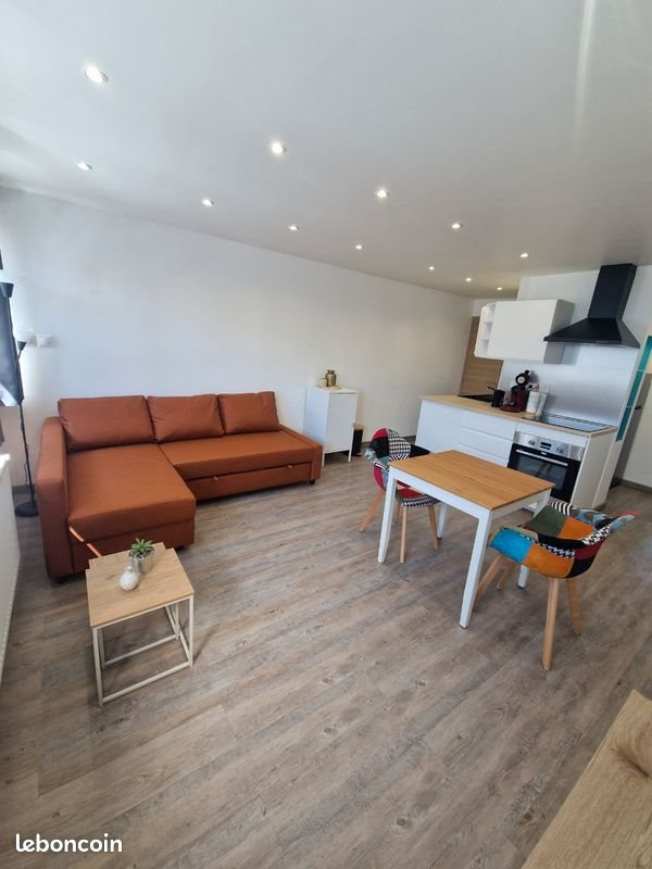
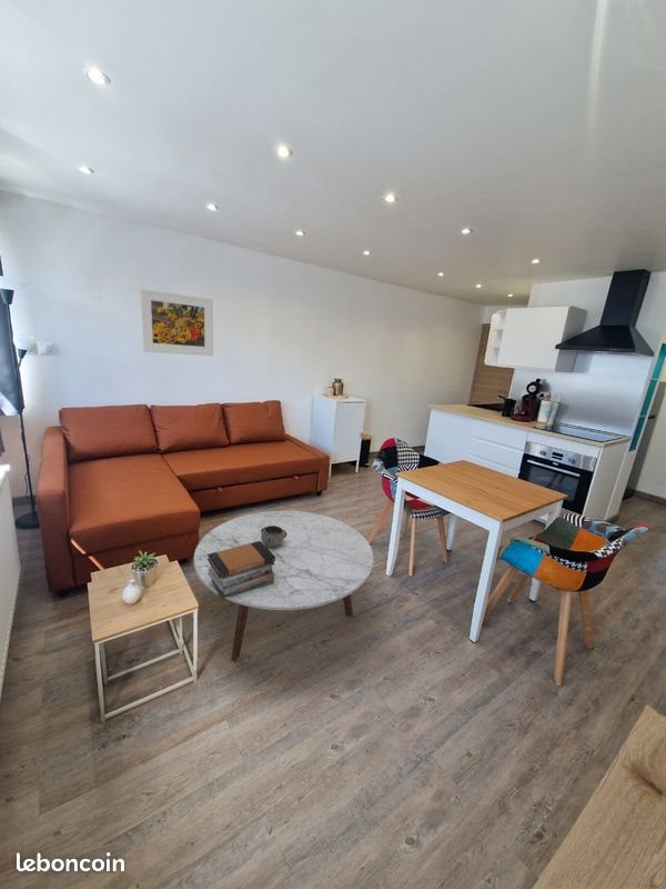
+ decorative bowl (271, 536)
+ book stack (241, 568)
+ coffee table (284, 580)
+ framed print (179, 324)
